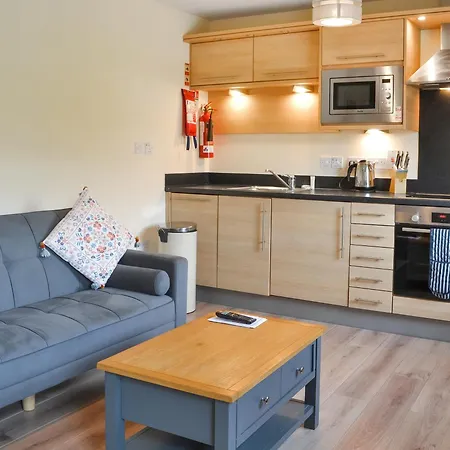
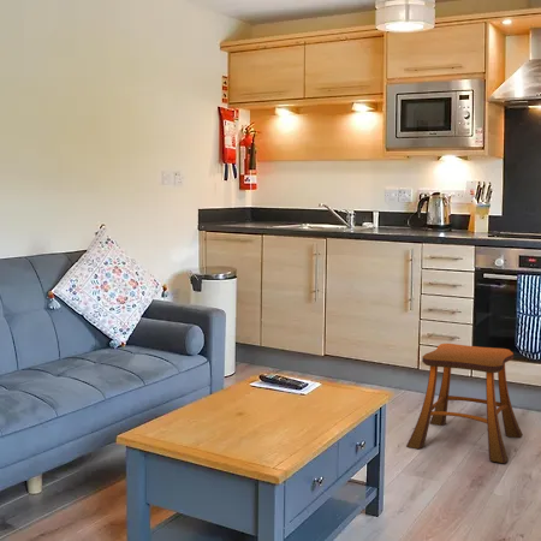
+ stool (465, 397)
